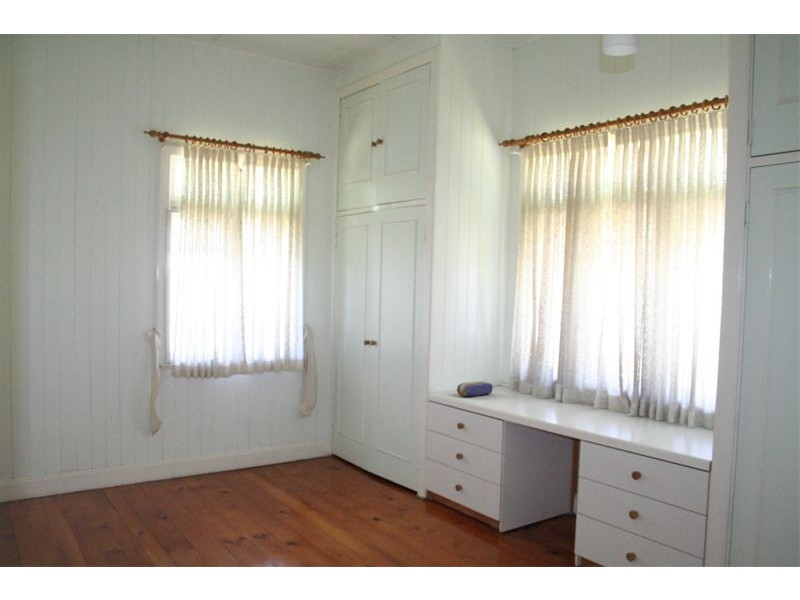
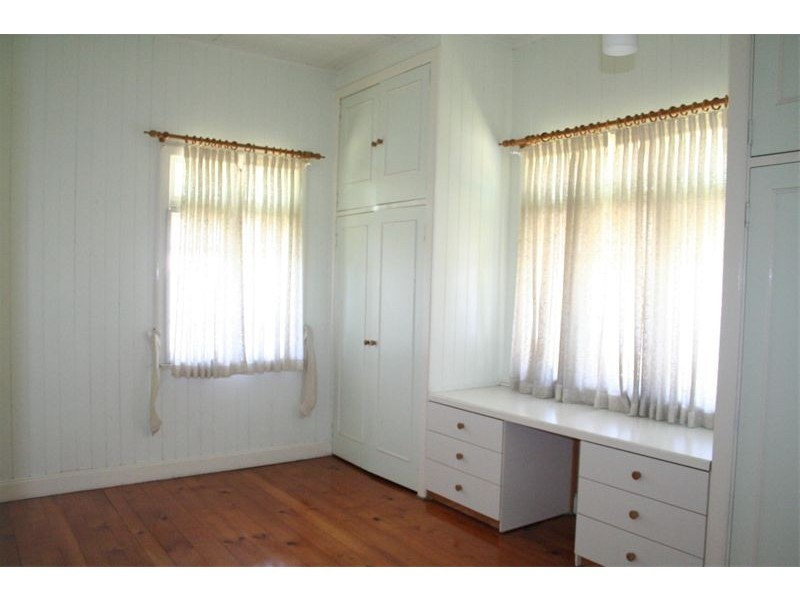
- pencil case (474, 388)
